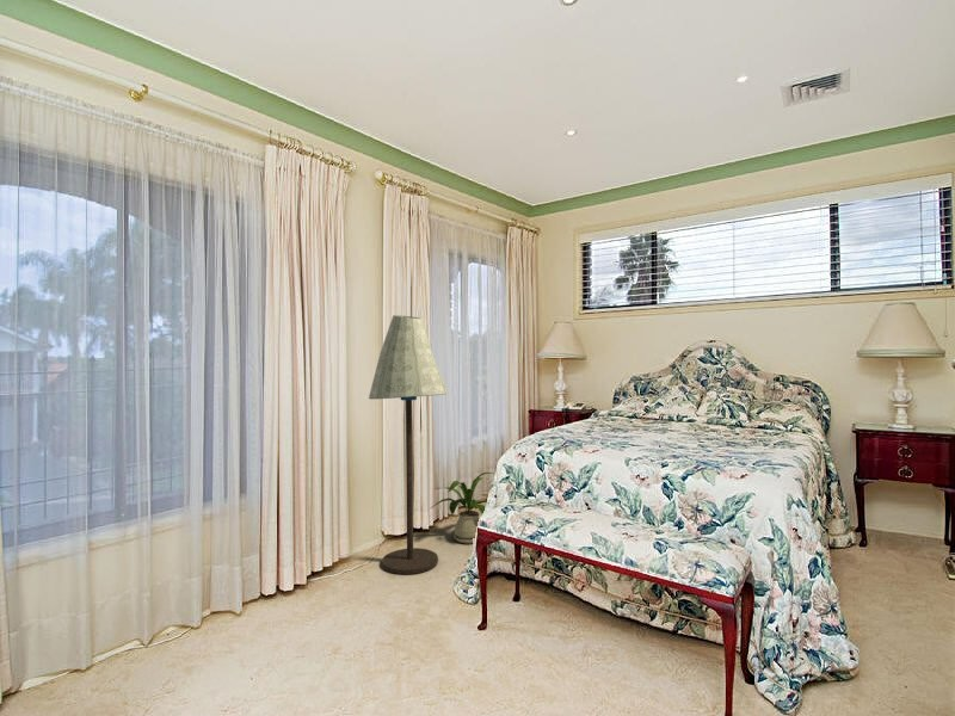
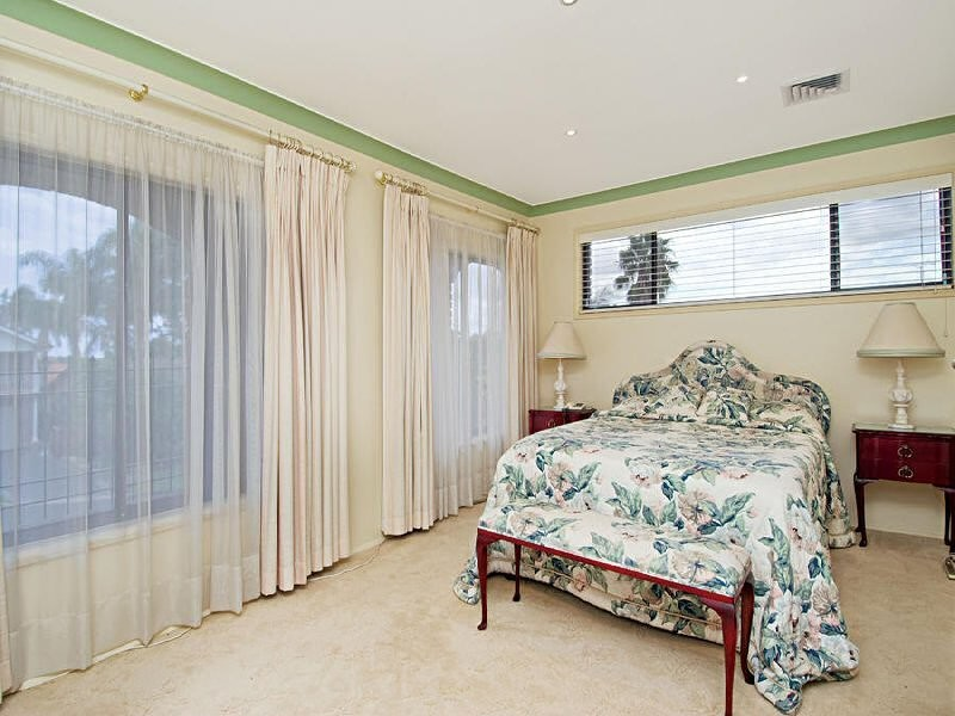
- house plant (464, 502)
- floor lamp (408, 438)
